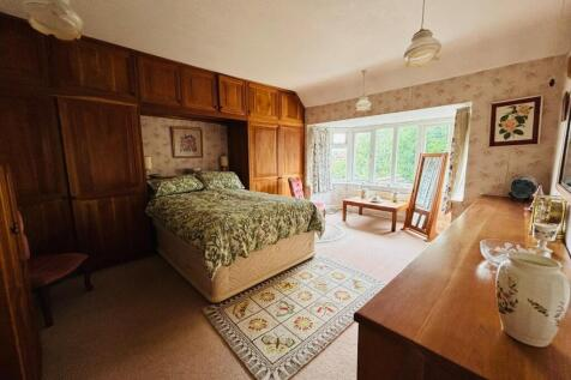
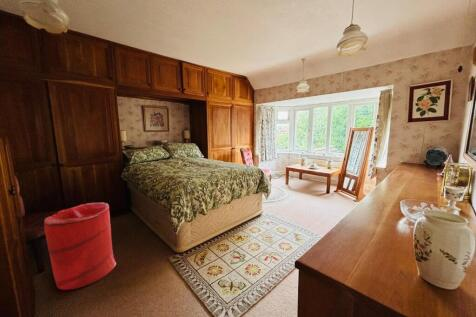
+ laundry hamper (82, 241)
